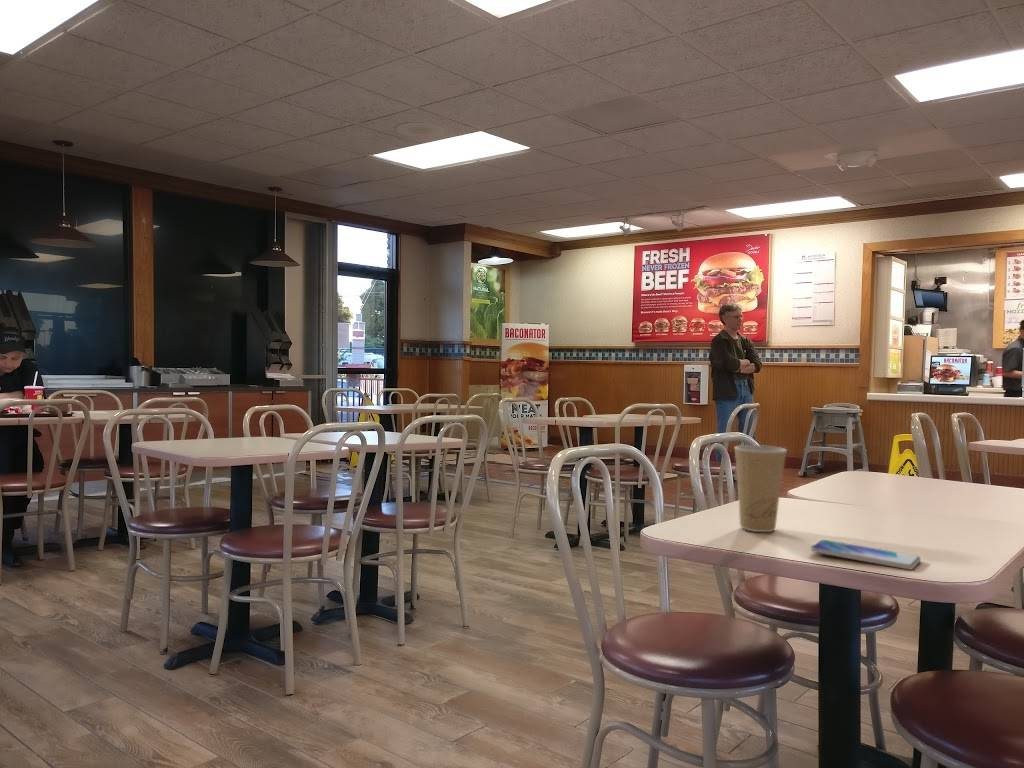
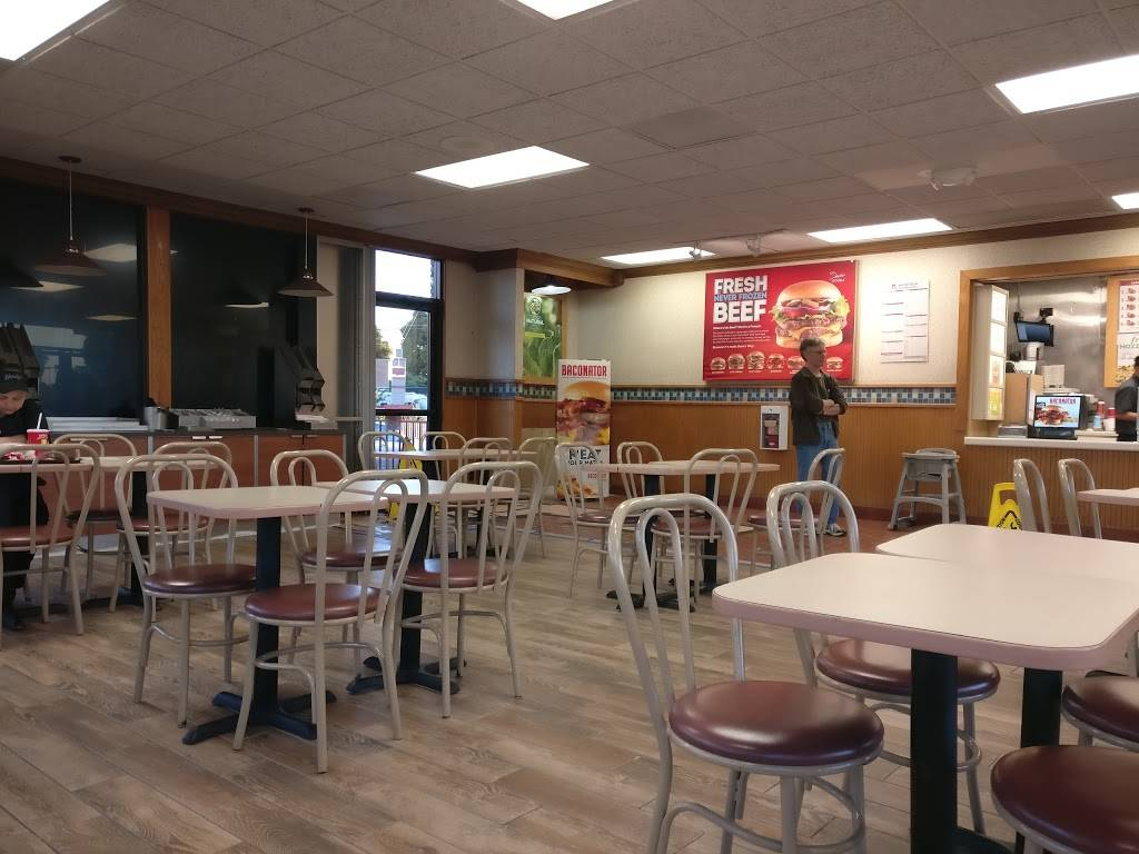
- smartphone (864, 553)
- paper cup (758, 488)
